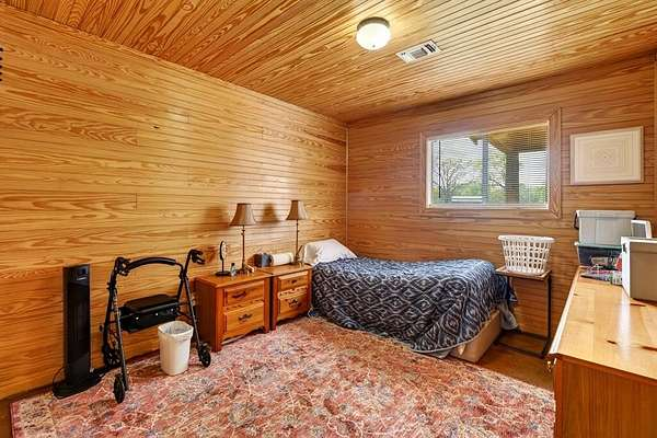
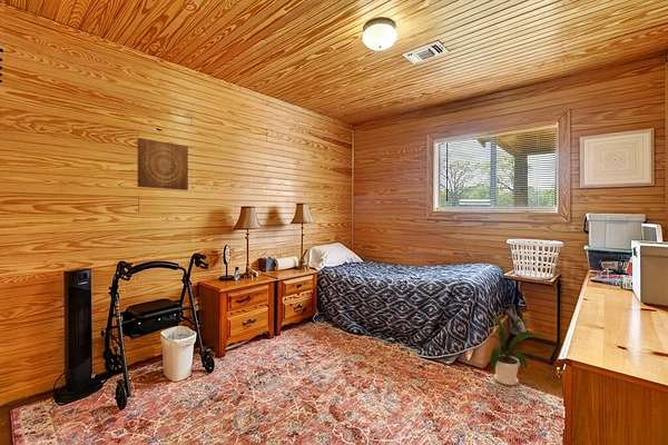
+ house plant (509, 348)
+ wall art (164, 165)
